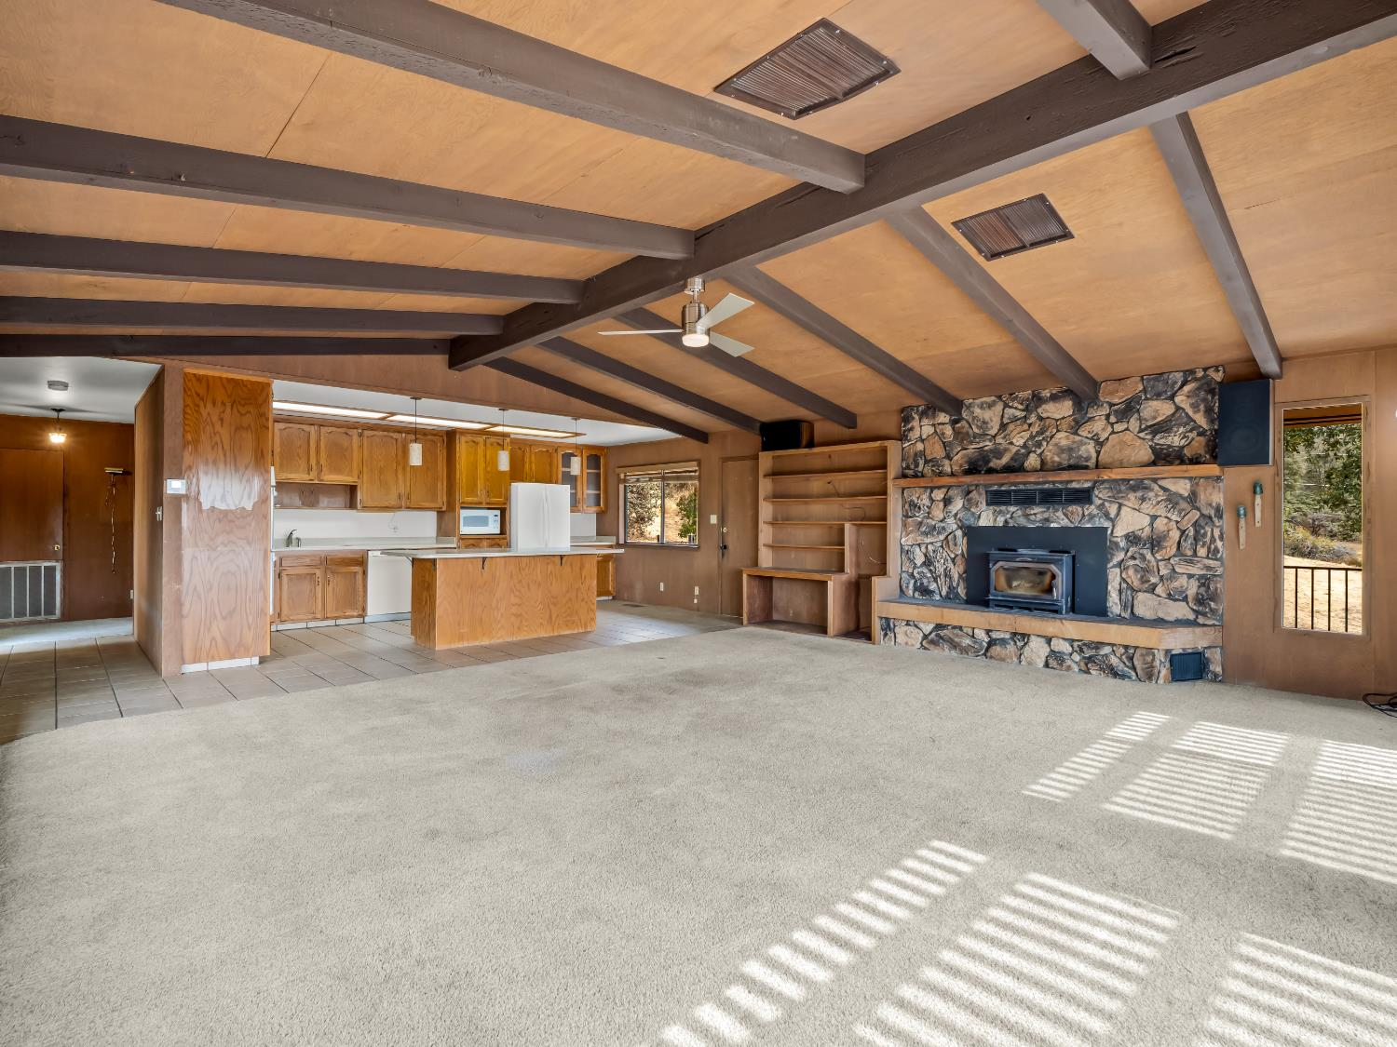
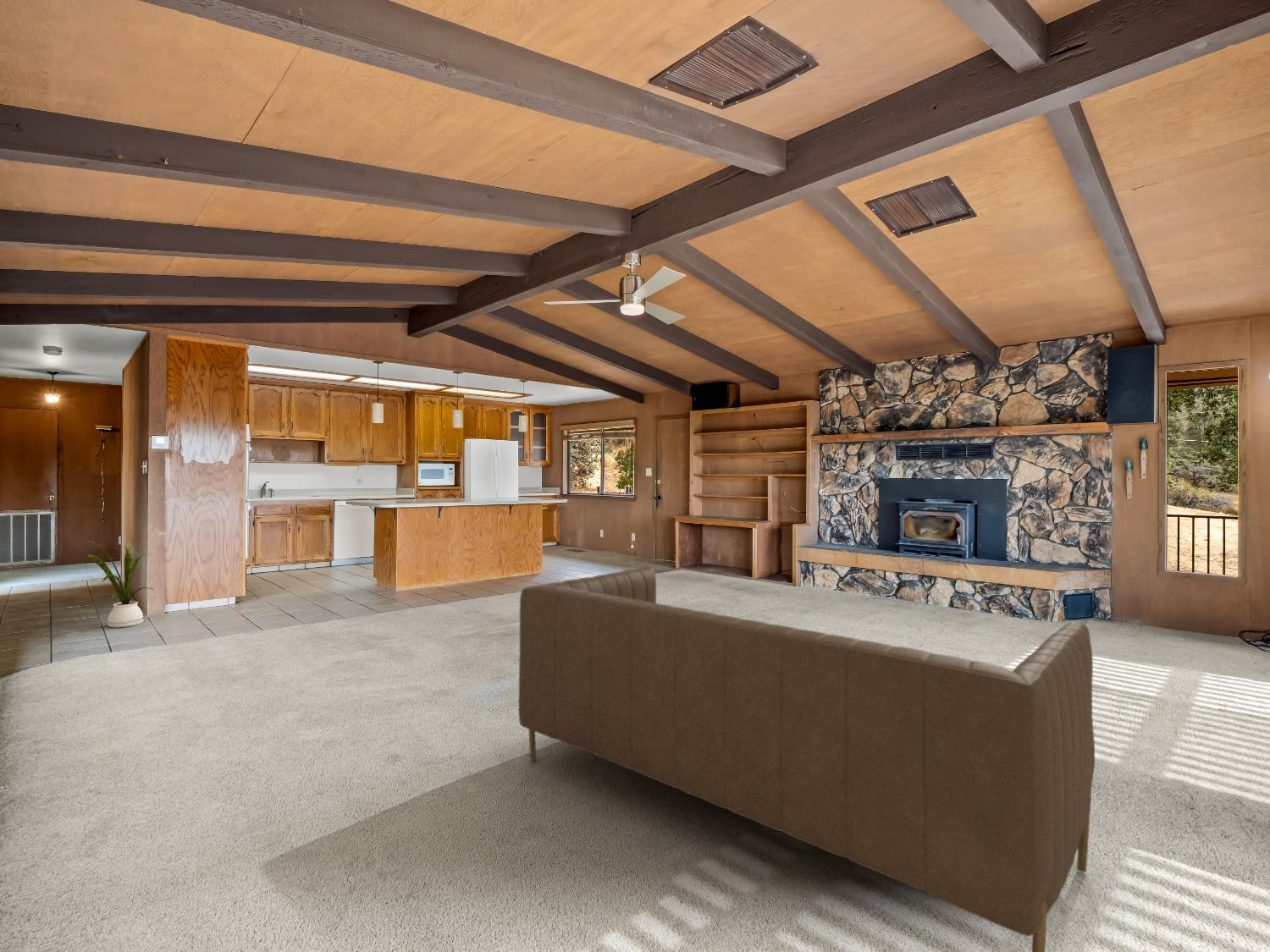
+ house plant (120, 581)
+ sofa (765, 702)
